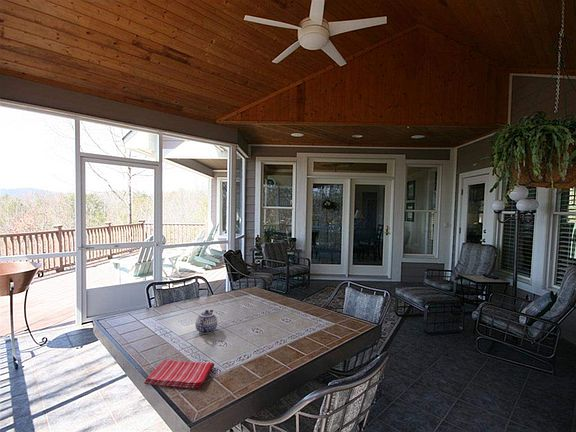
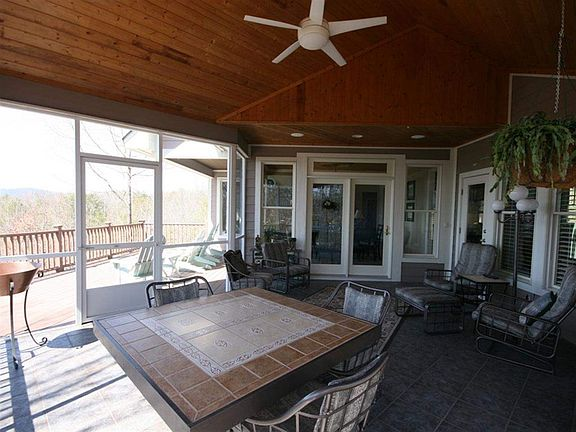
- teapot (206, 320)
- dish towel (181, 372)
